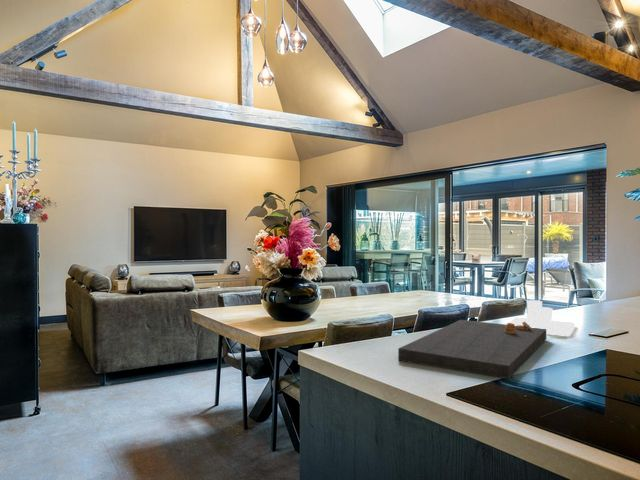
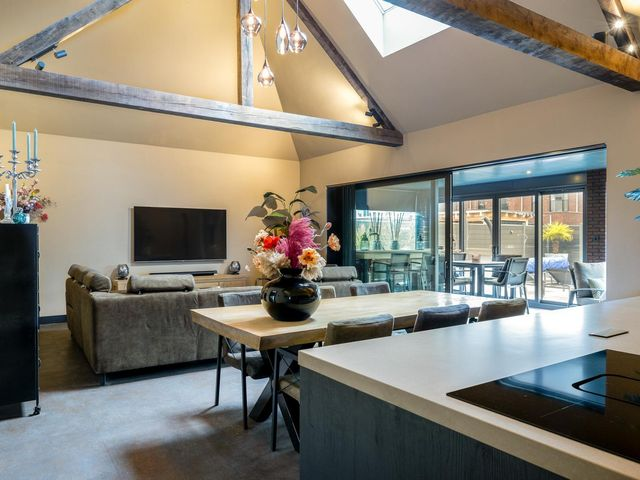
- salt and pepper shaker set (540, 315)
- cutting board (479, 338)
